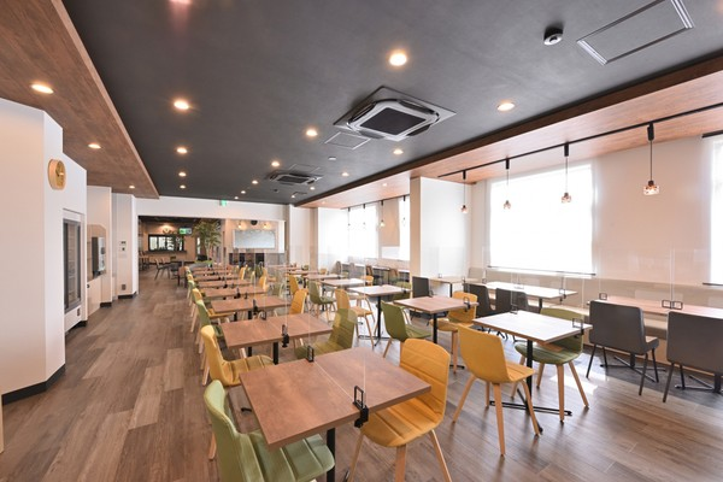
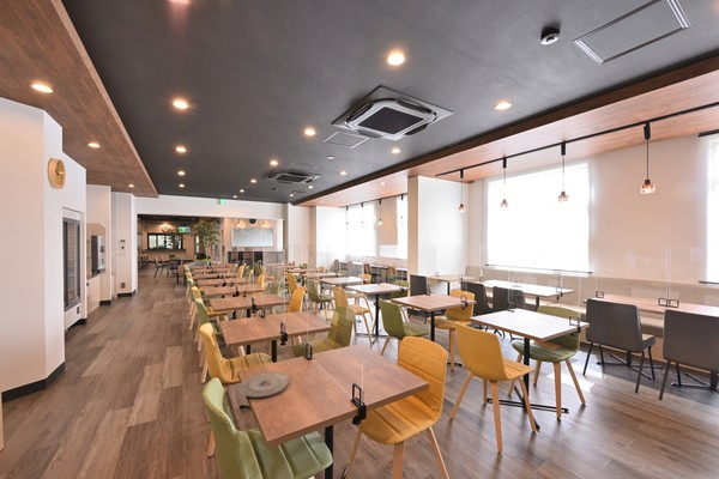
+ plate (264, 384)
